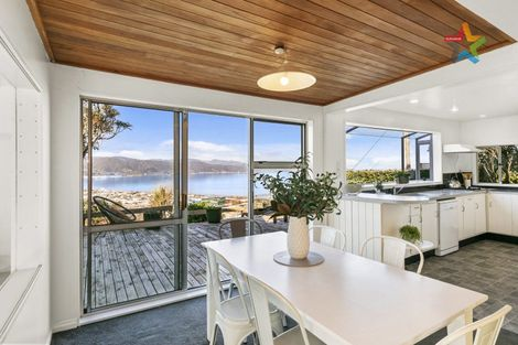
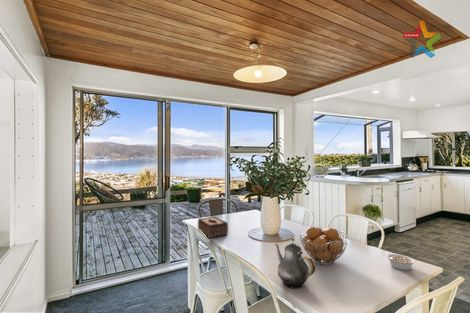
+ fruit basket (323, 243)
+ teapot (293, 260)
+ tissue box (212, 226)
+ legume (401, 261)
